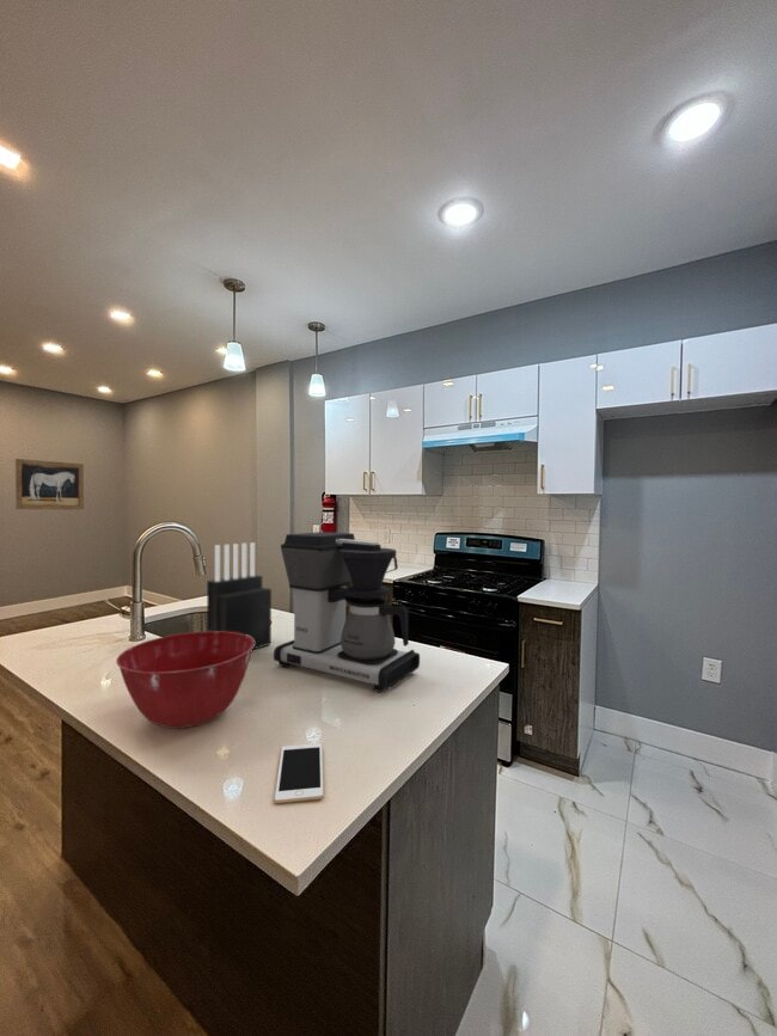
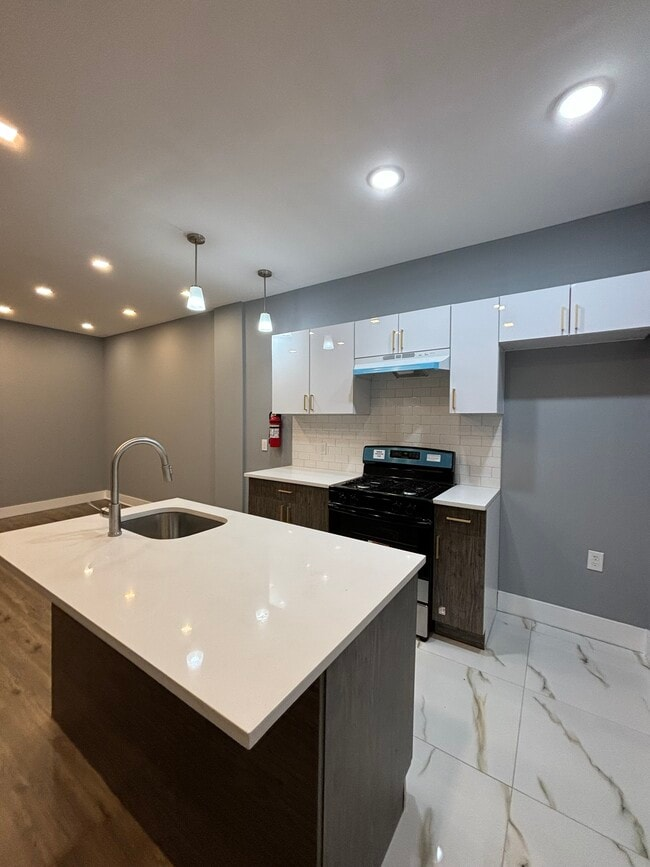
- knife block (241, 596)
- cell phone (300, 770)
- coffee maker (348, 602)
- wall art (50, 485)
- mixing bowl (189, 680)
